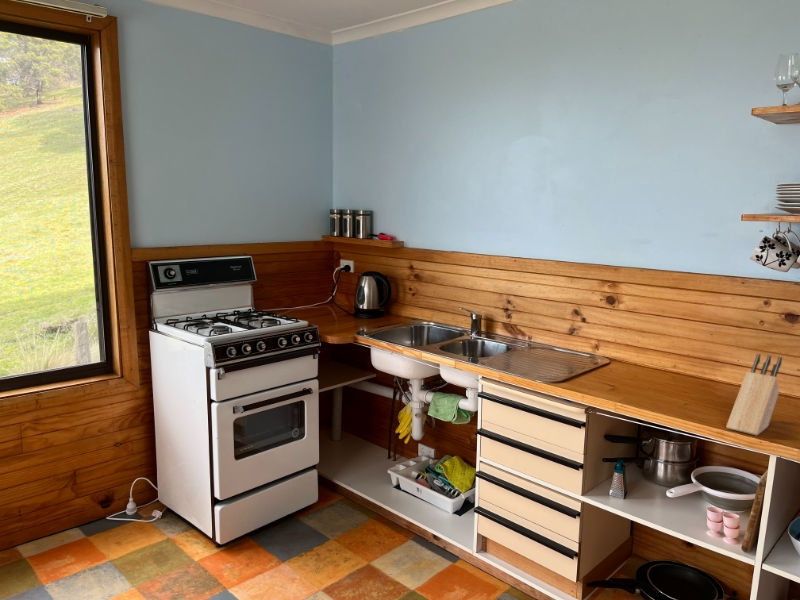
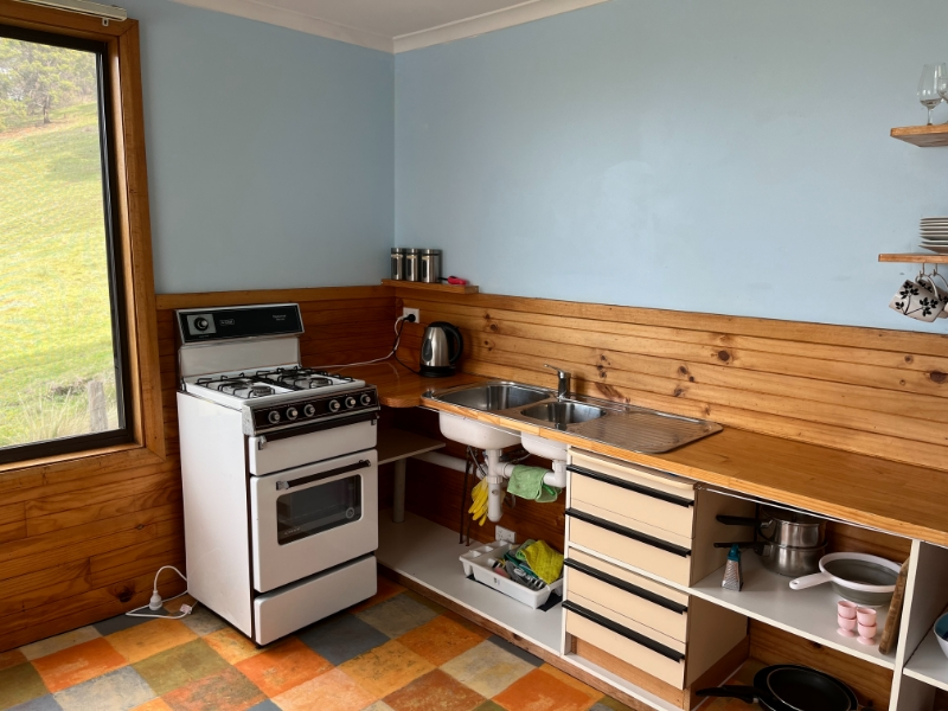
- knife block (756, 391)
